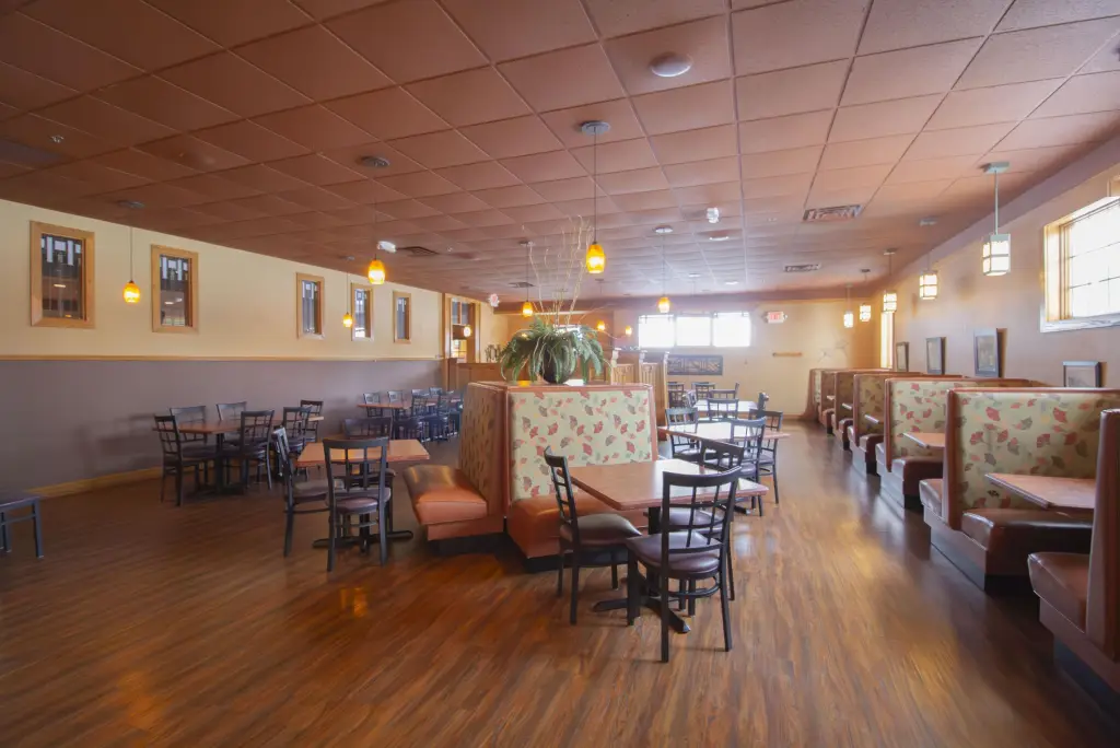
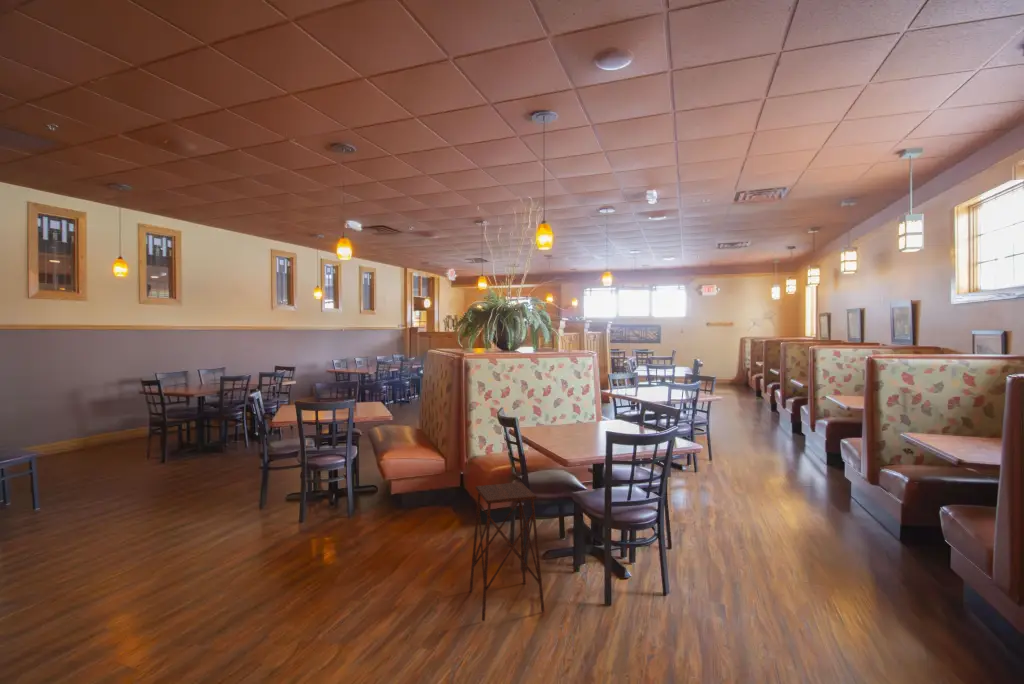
+ side table (508, 544)
